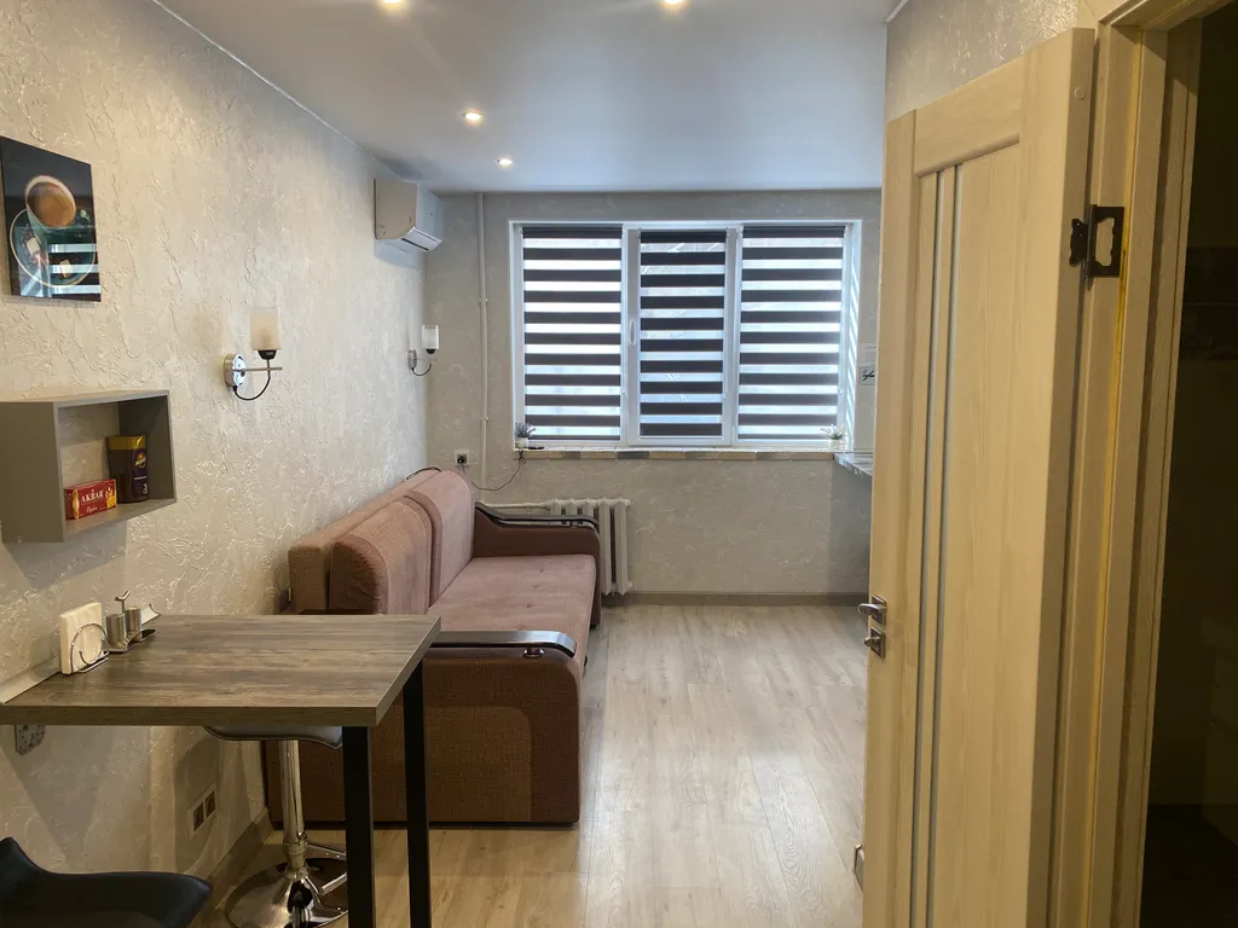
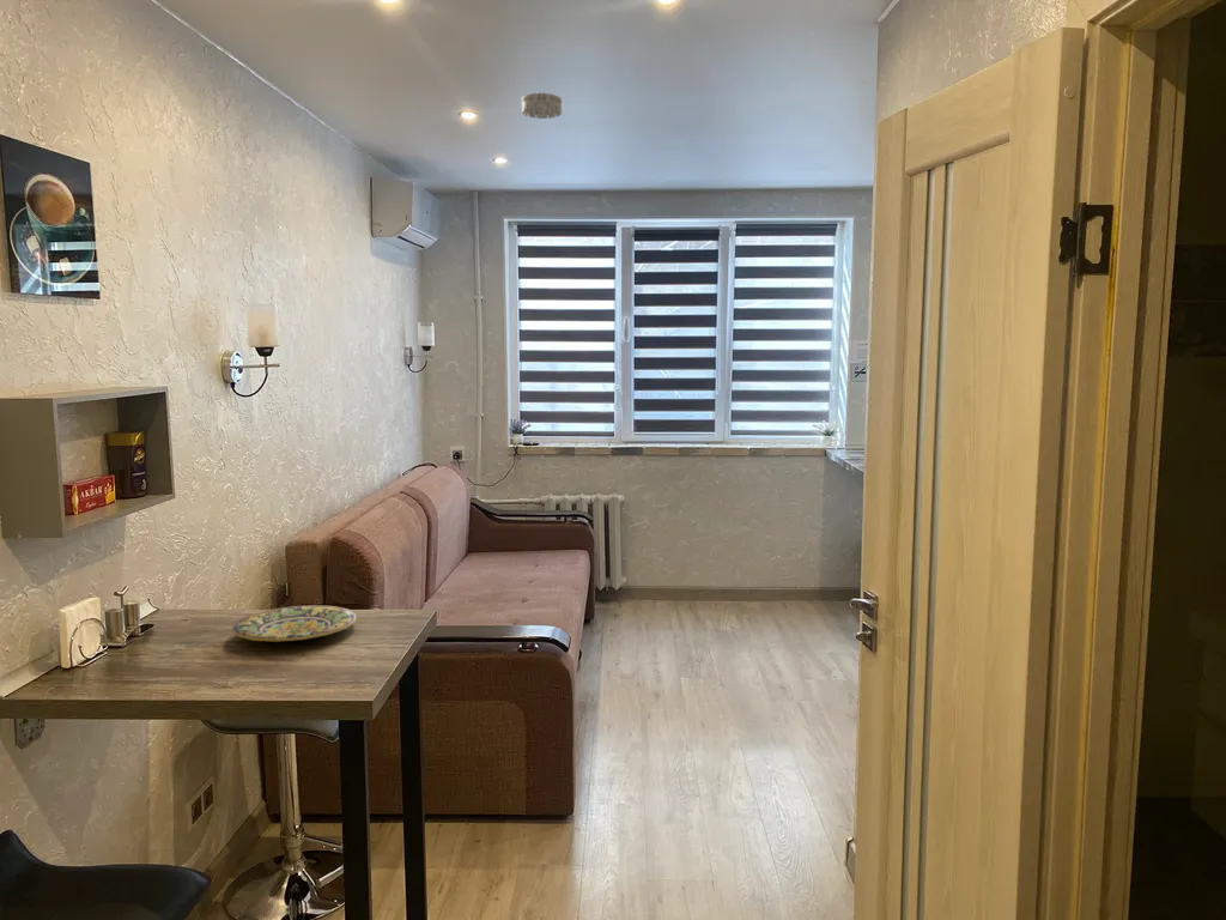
+ plate (296, 627)
+ smoke detector (541, 104)
